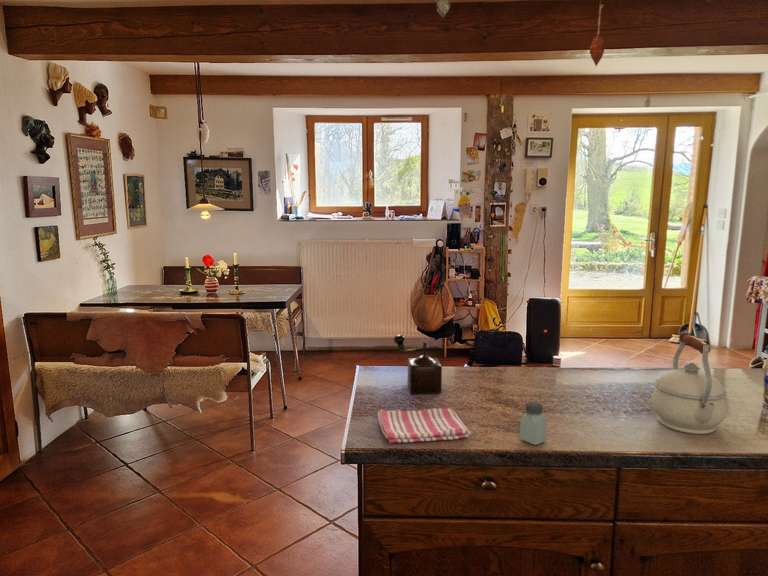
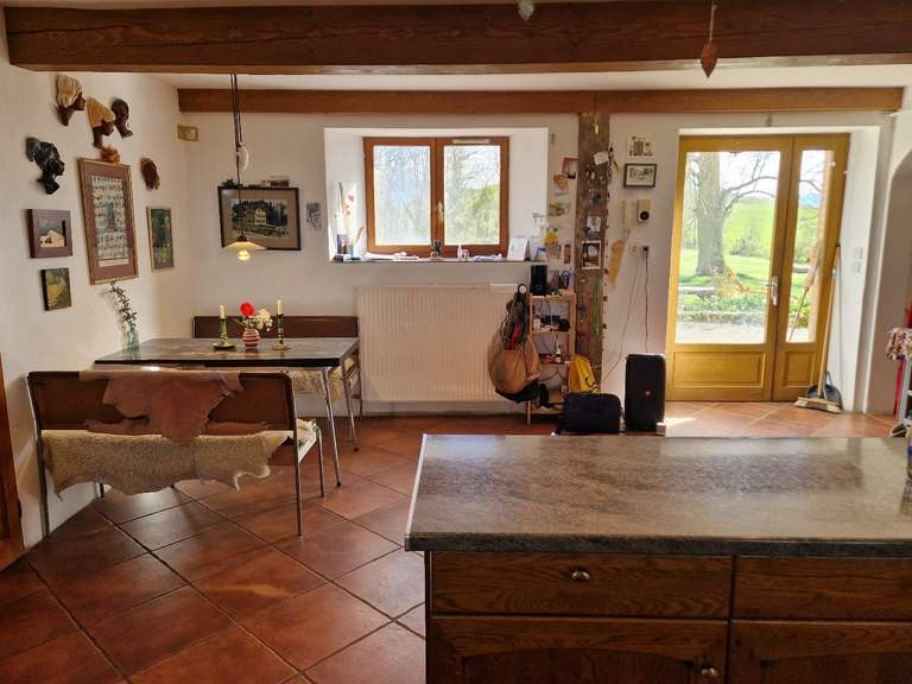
- kettle (692, 383)
- saltshaker (533, 422)
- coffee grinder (416, 363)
- dish towel (422, 423)
